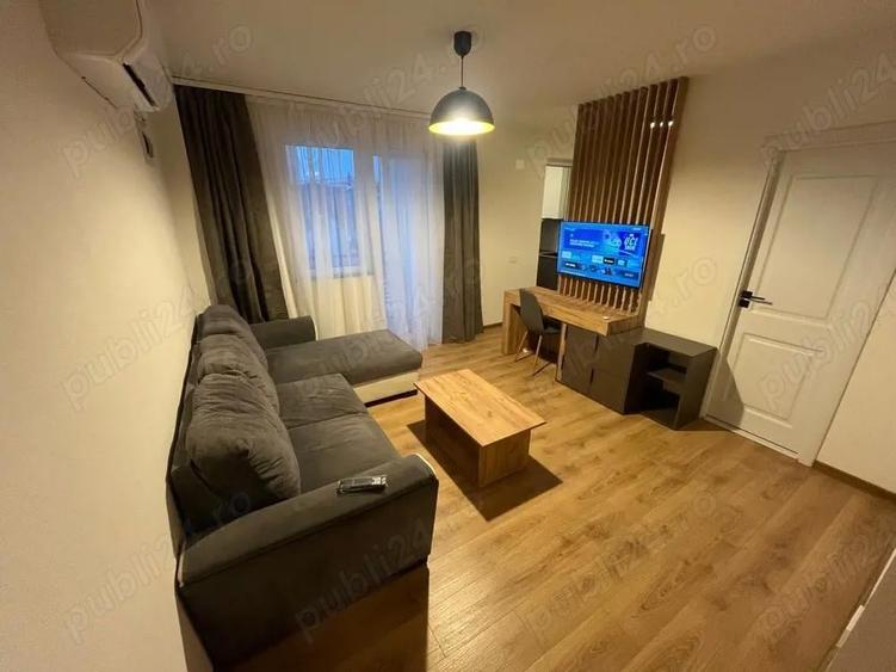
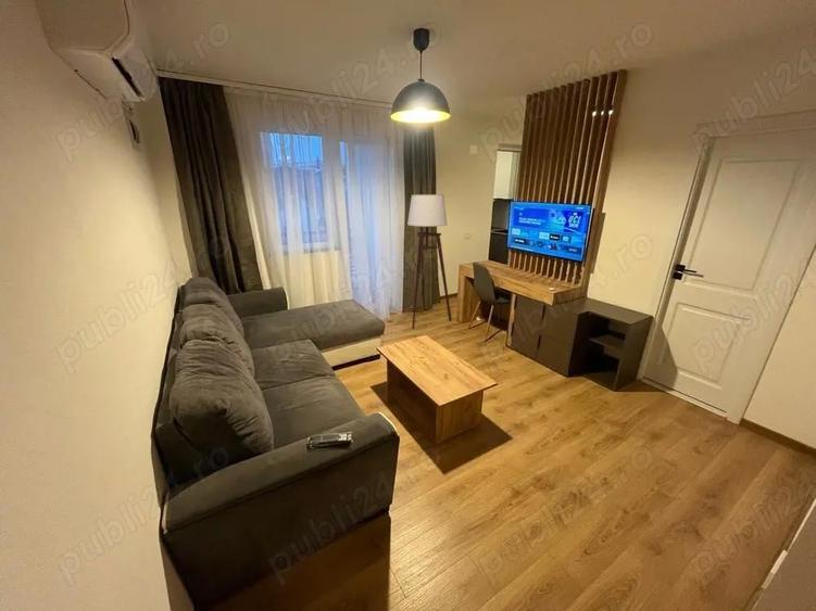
+ floor lamp (417, 262)
